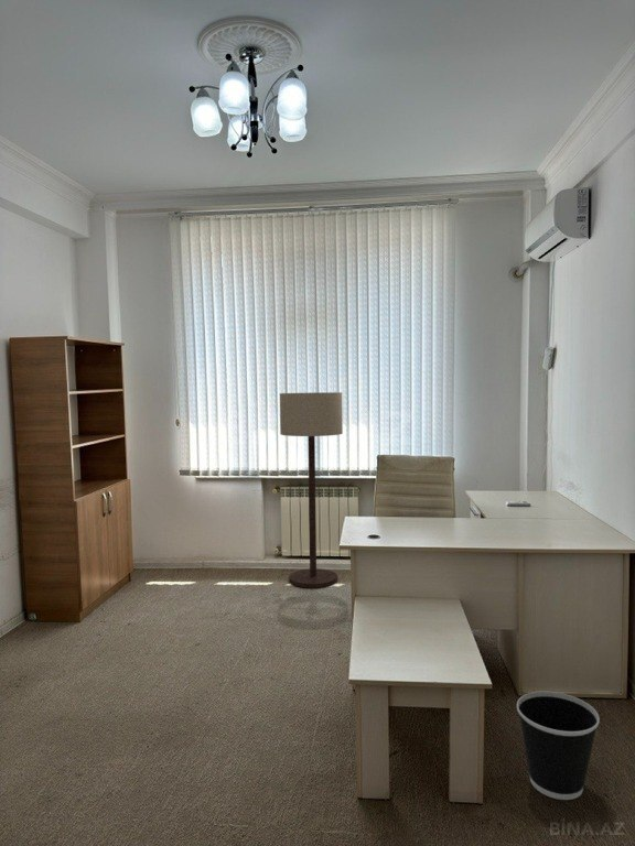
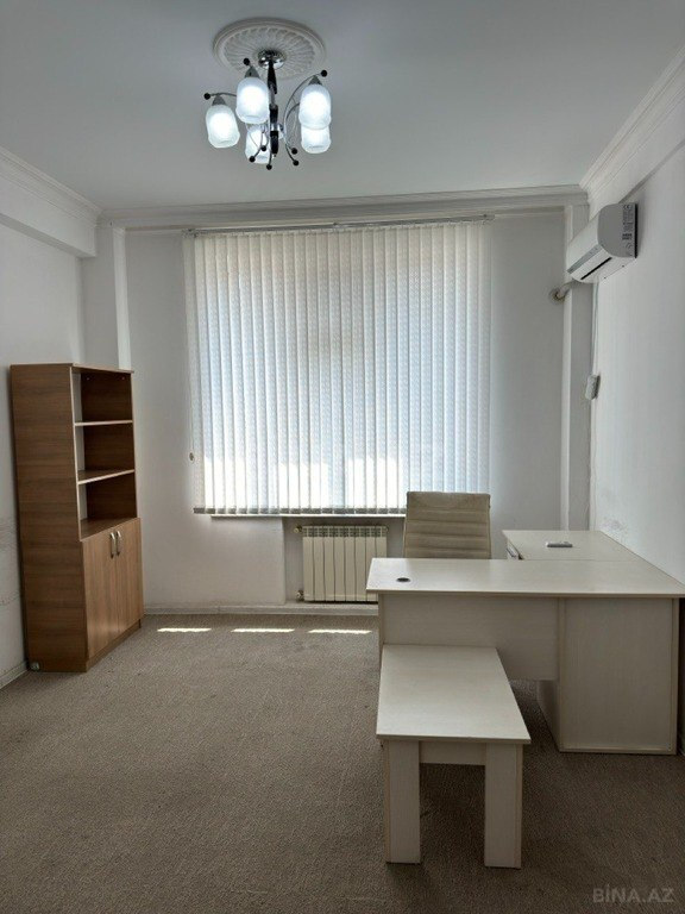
- wastebasket (556, 747)
- floor lamp (312, 487)
